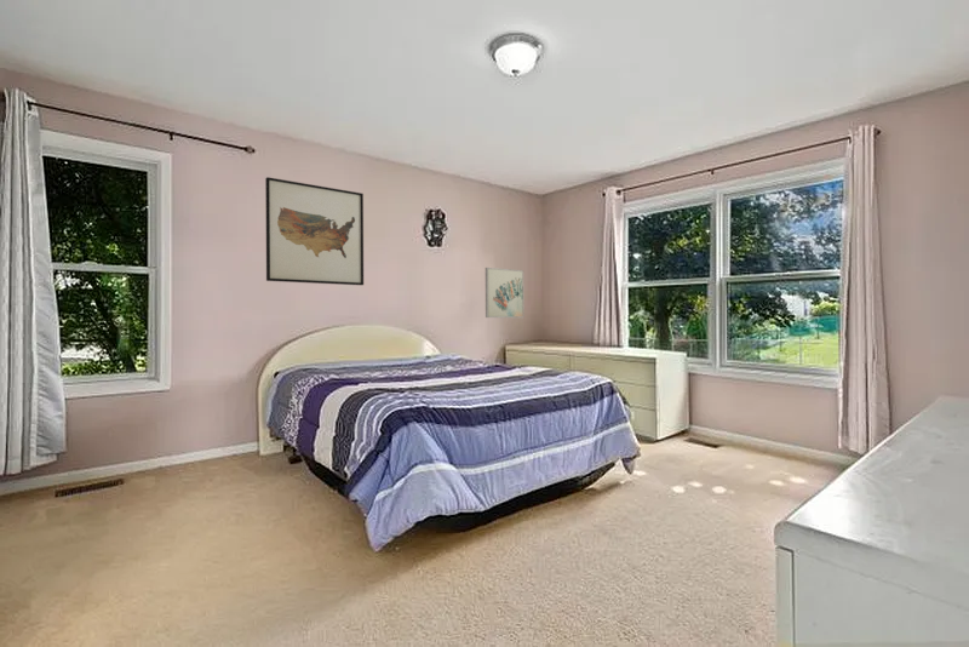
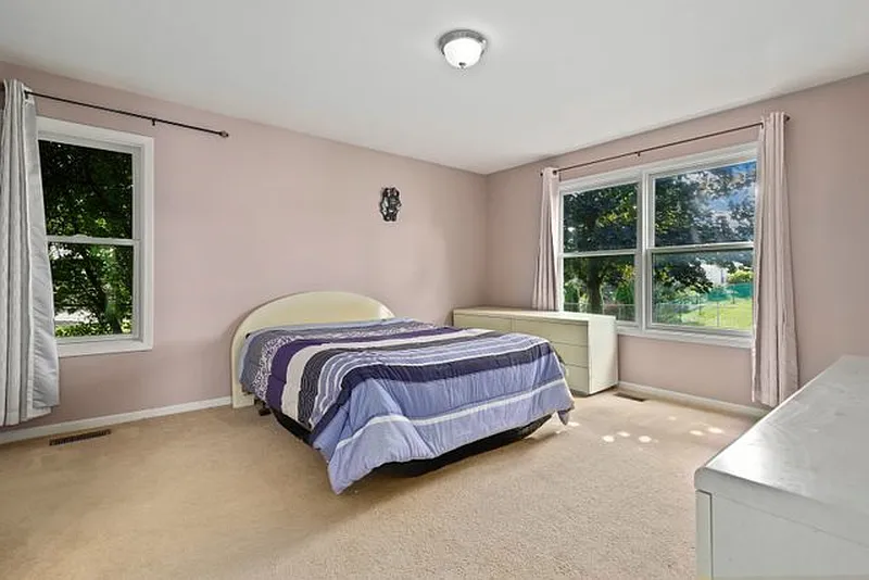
- wall art (505, 293)
- wall art (317, 234)
